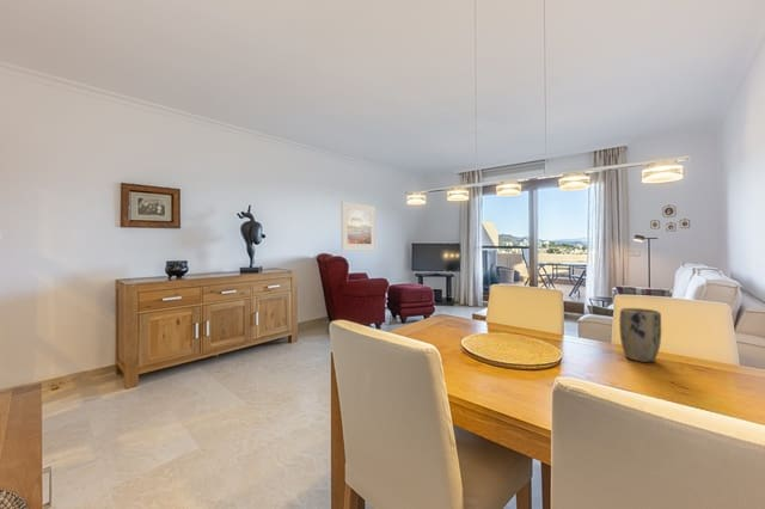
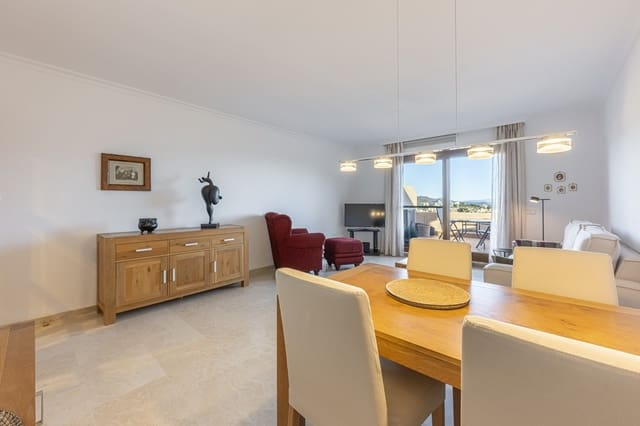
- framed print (359, 227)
- plant pot (639, 333)
